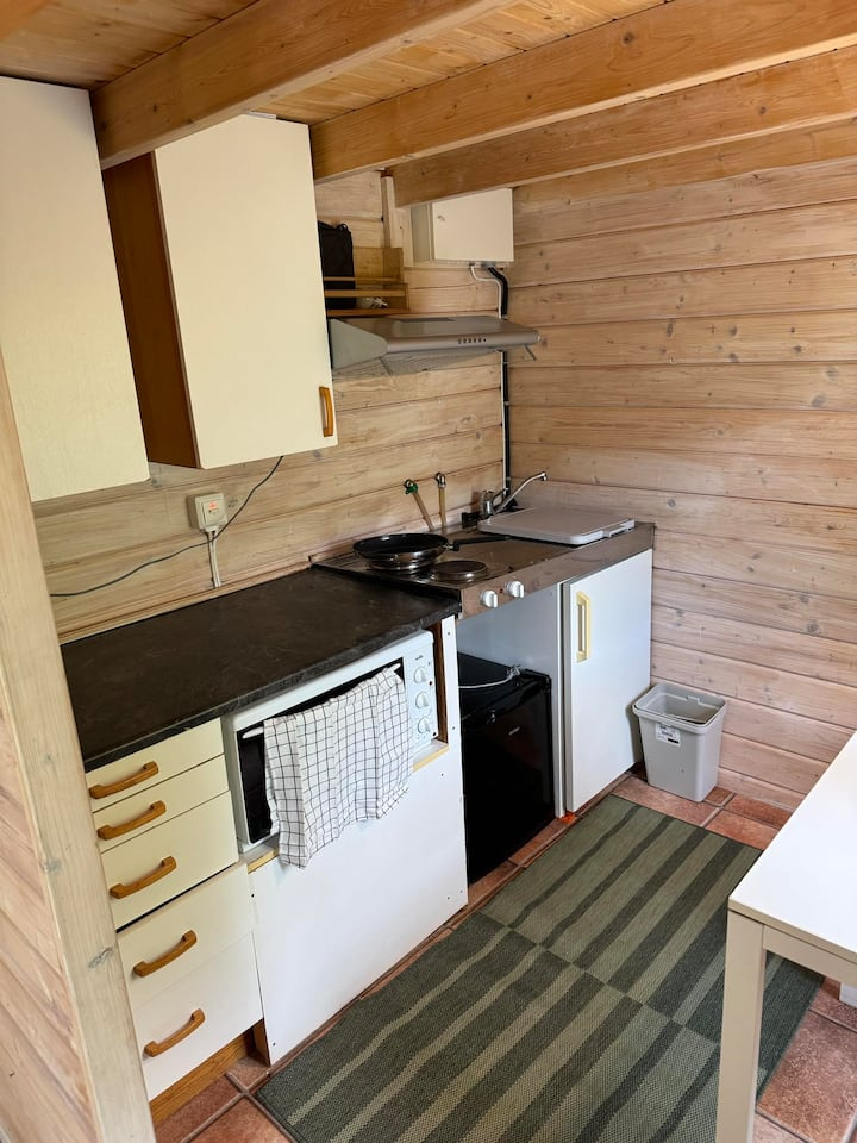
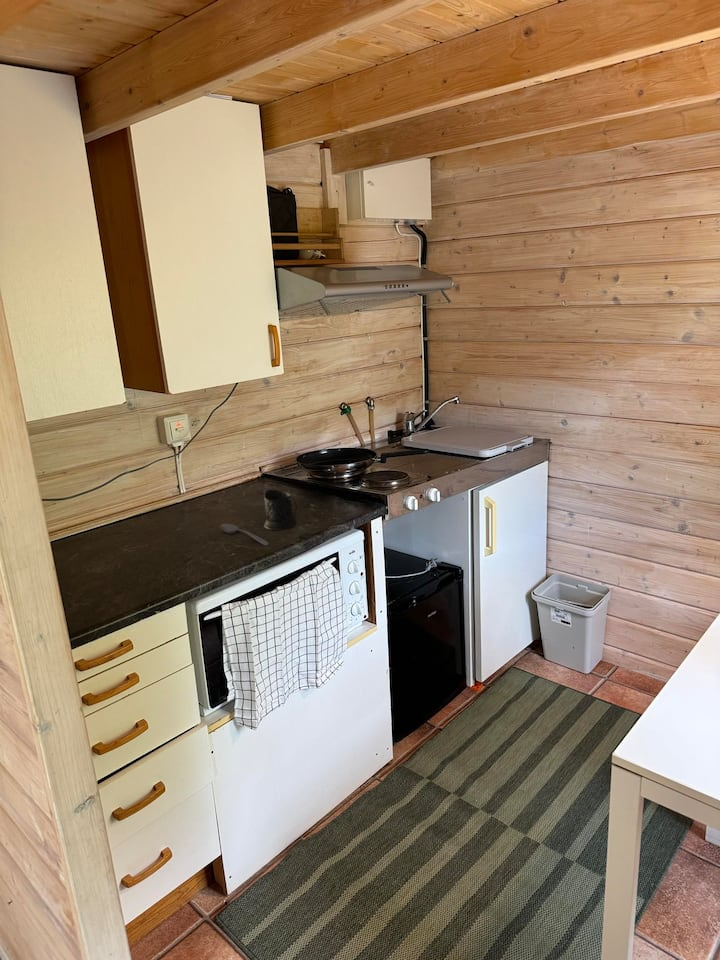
+ mug (281, 509)
+ soupspoon (244, 532)
